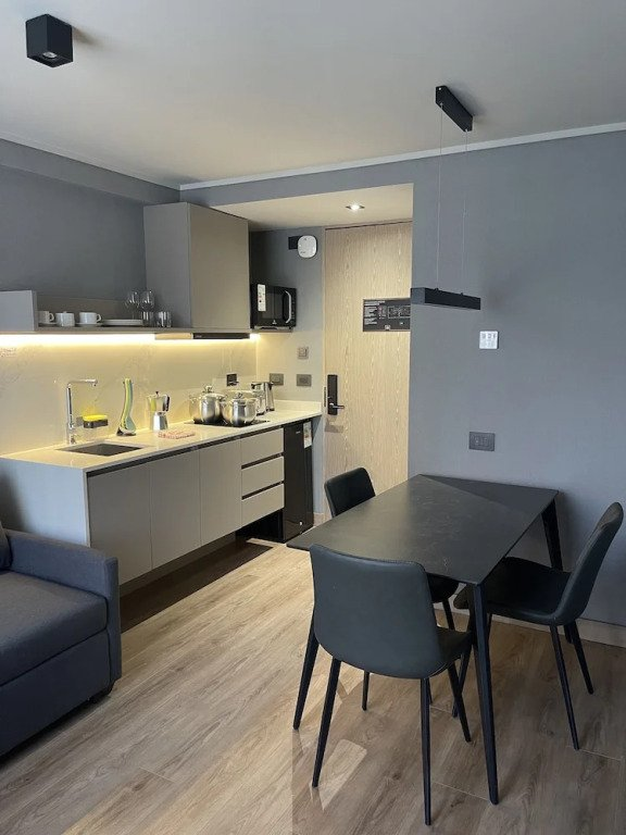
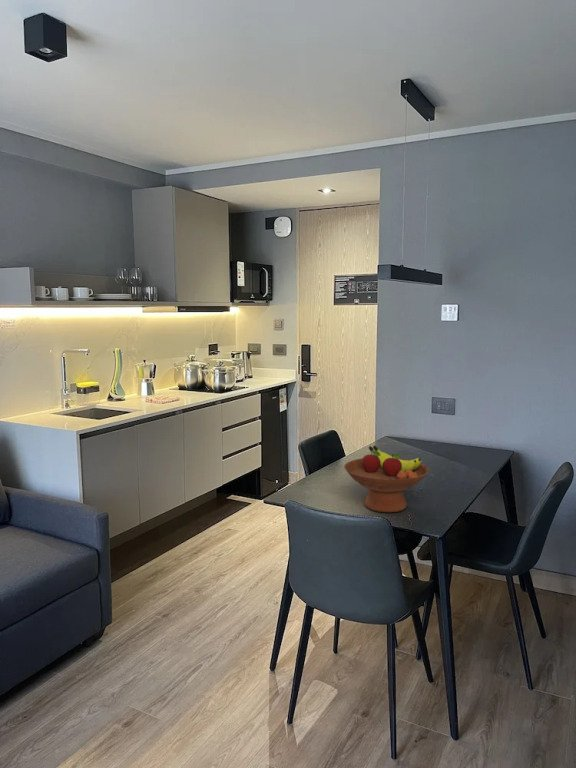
+ fruit bowl (385, 479)
